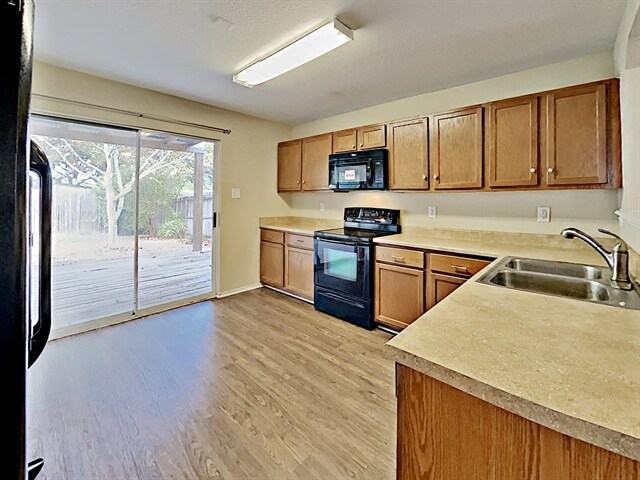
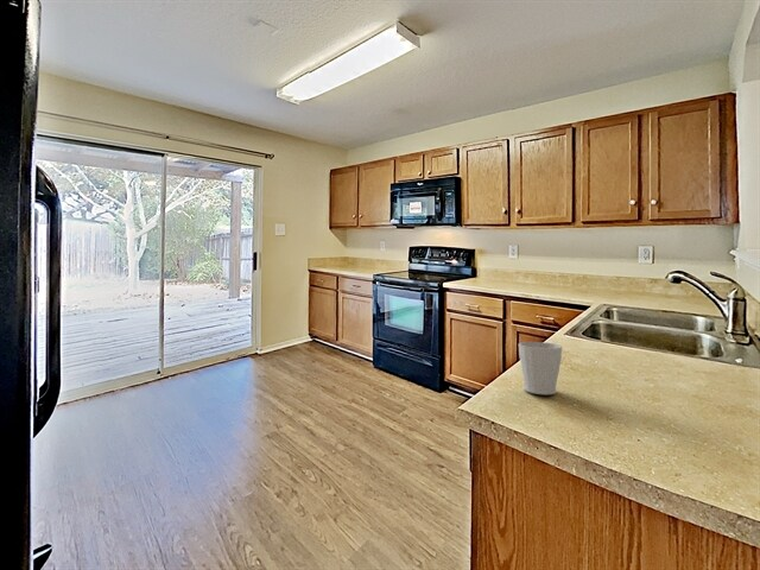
+ mug (536, 366)
